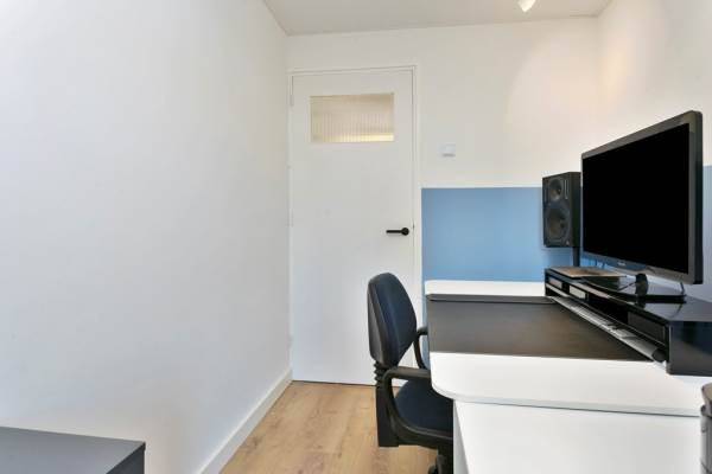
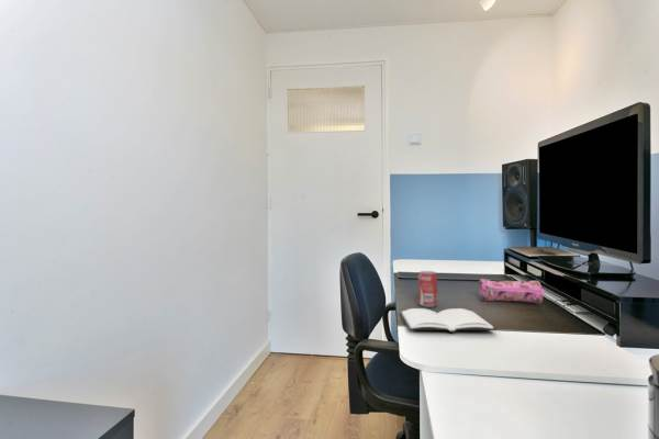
+ beverage can (427, 288)
+ book (444, 318)
+ pencil case (510, 290)
